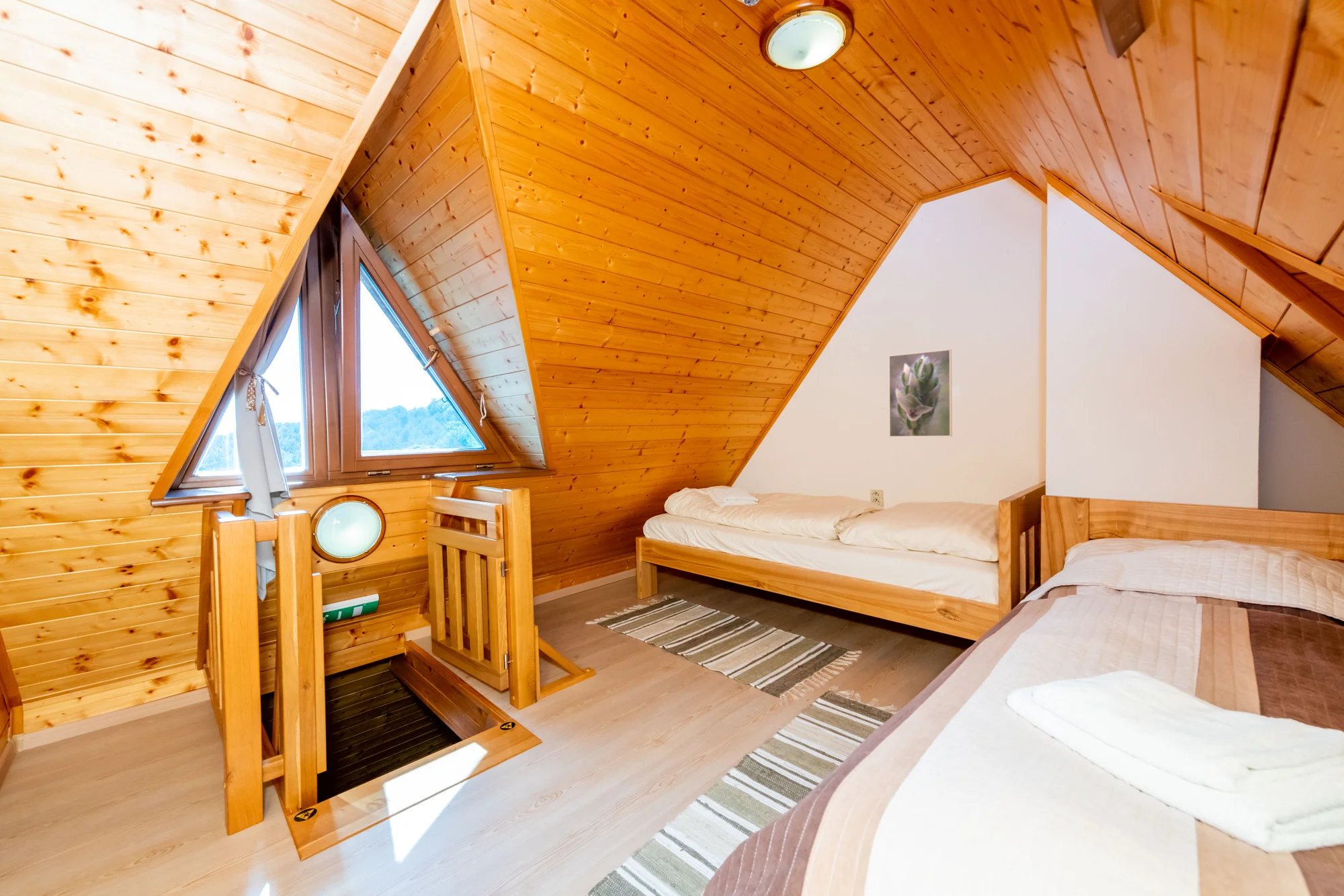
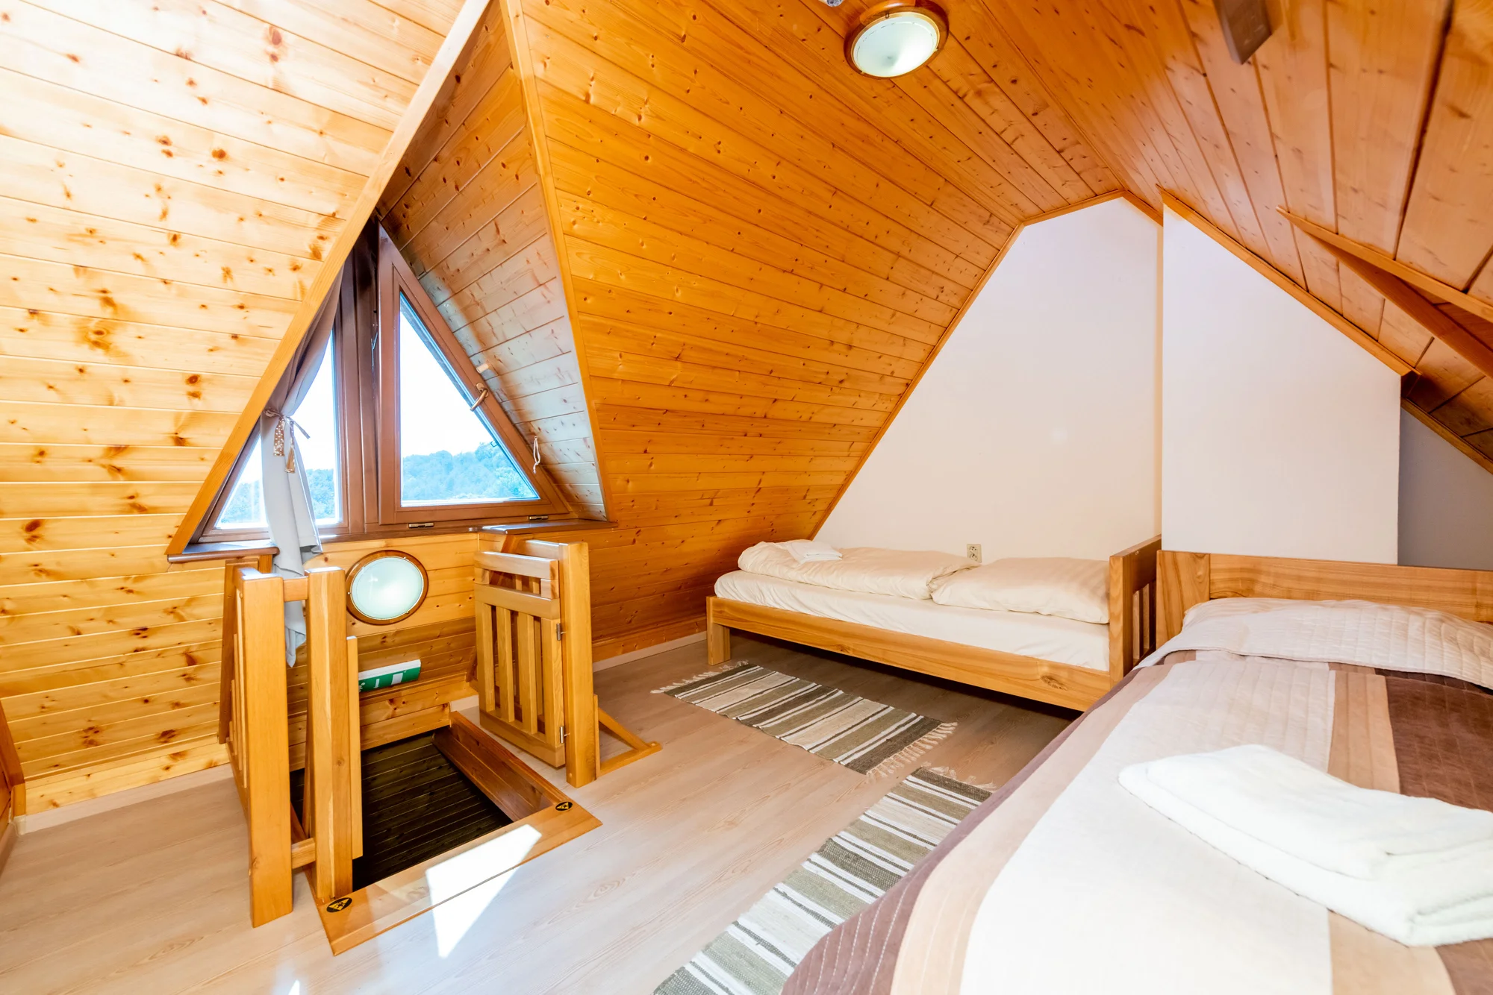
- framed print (919, 394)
